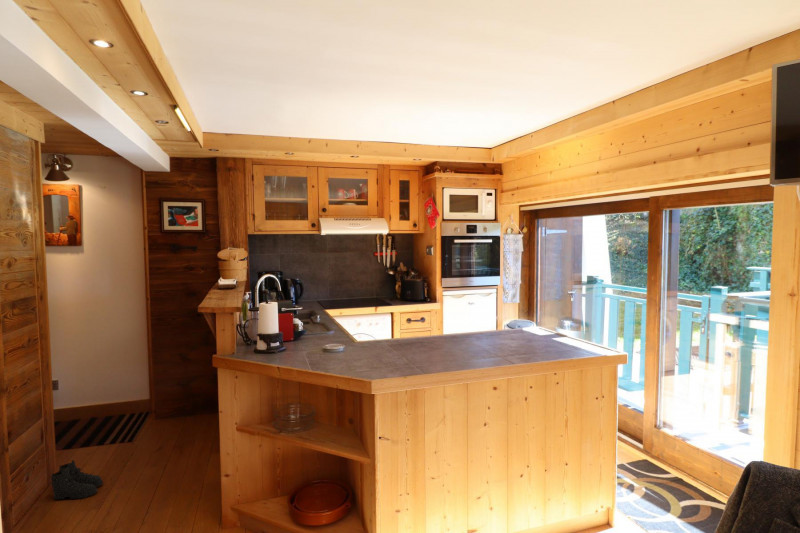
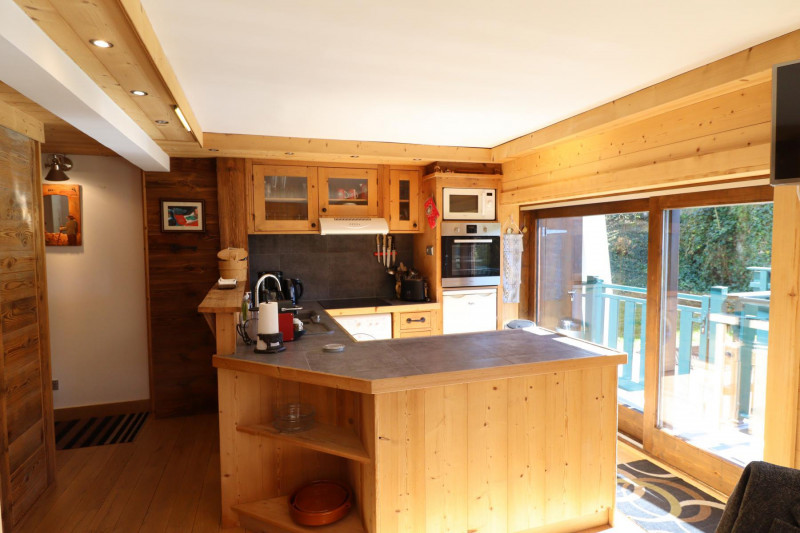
- boots (77, 477)
